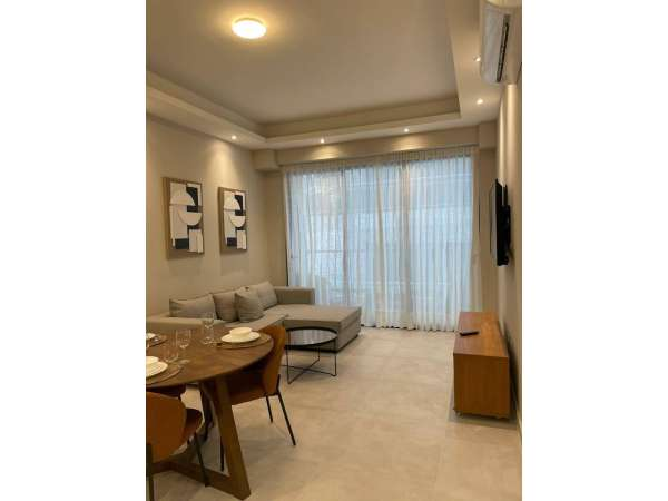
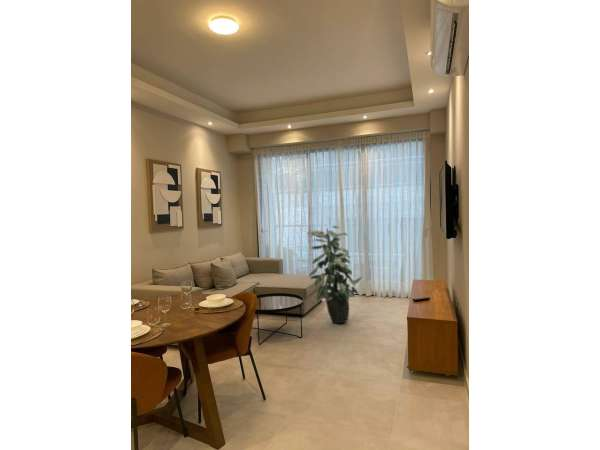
+ indoor plant (333, 273)
